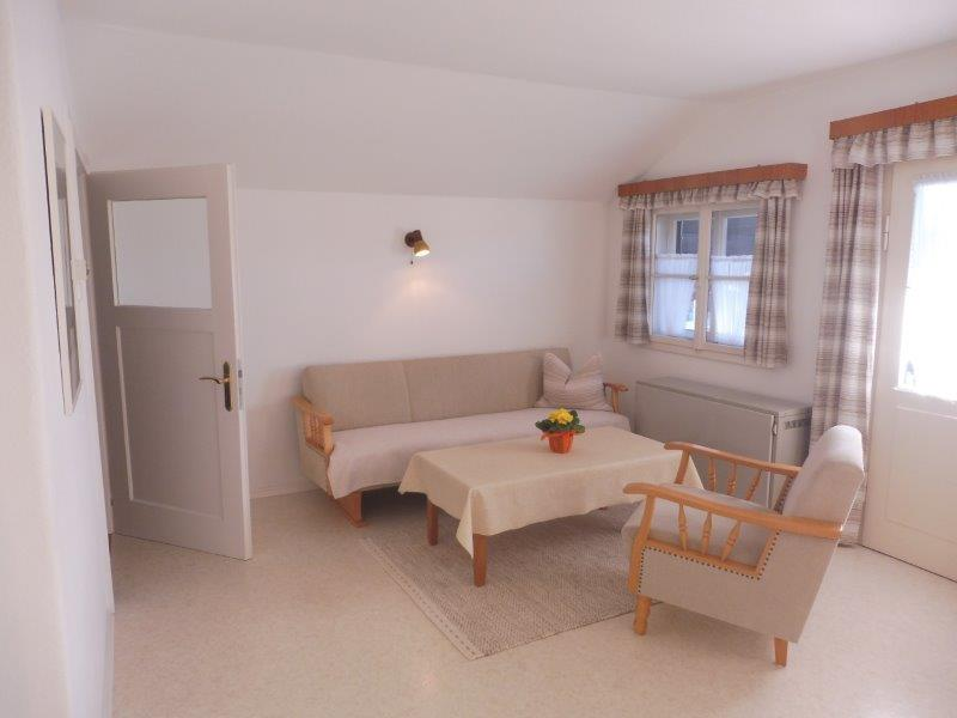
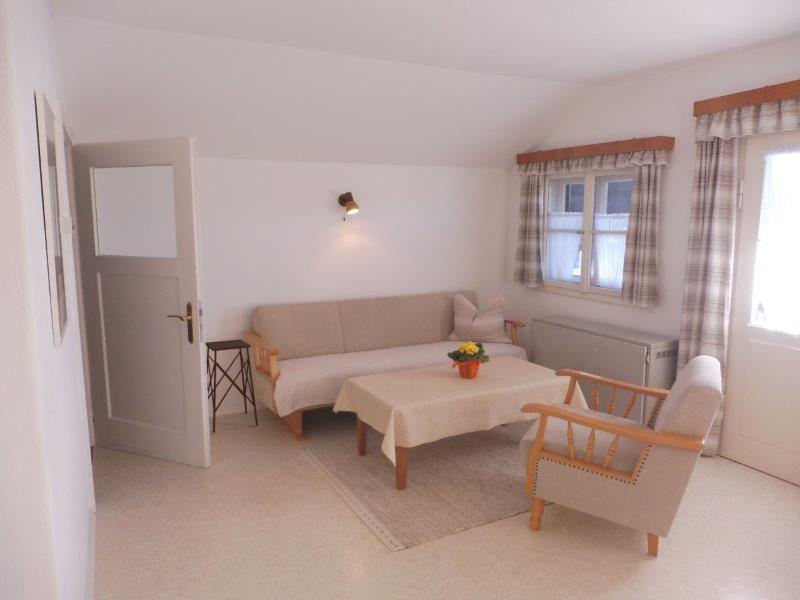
+ side table (231, 384)
